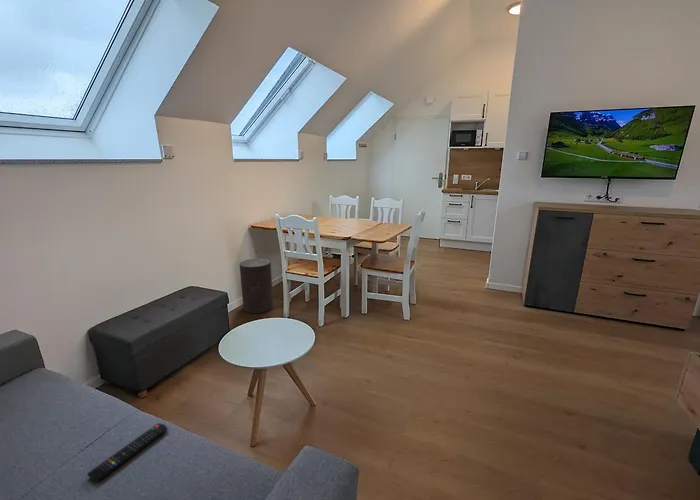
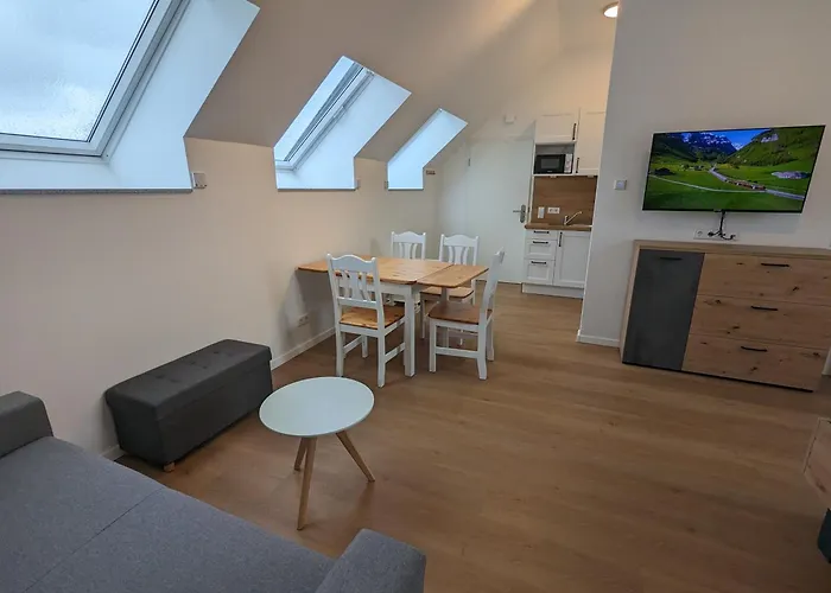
- stool (256, 285)
- remote control (131, 449)
